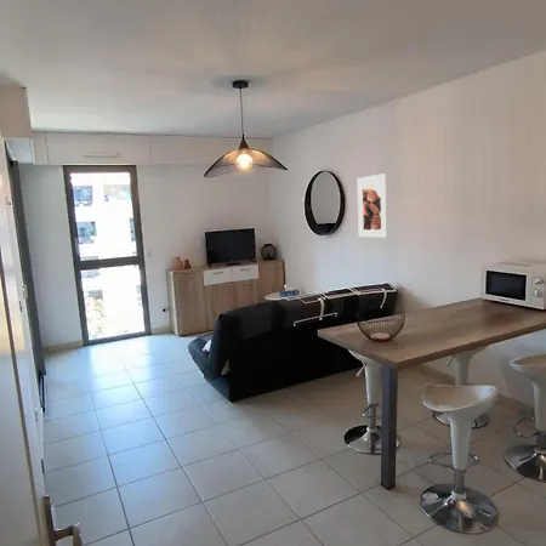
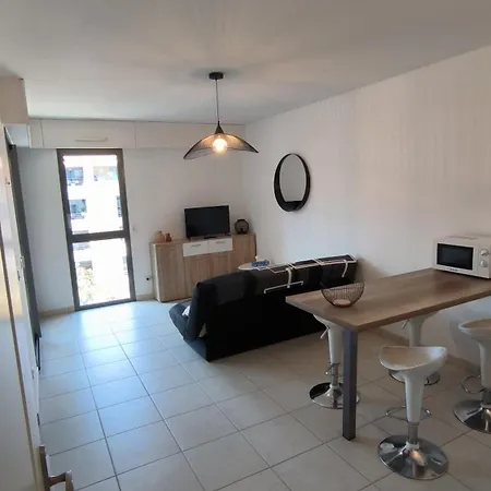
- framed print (371, 206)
